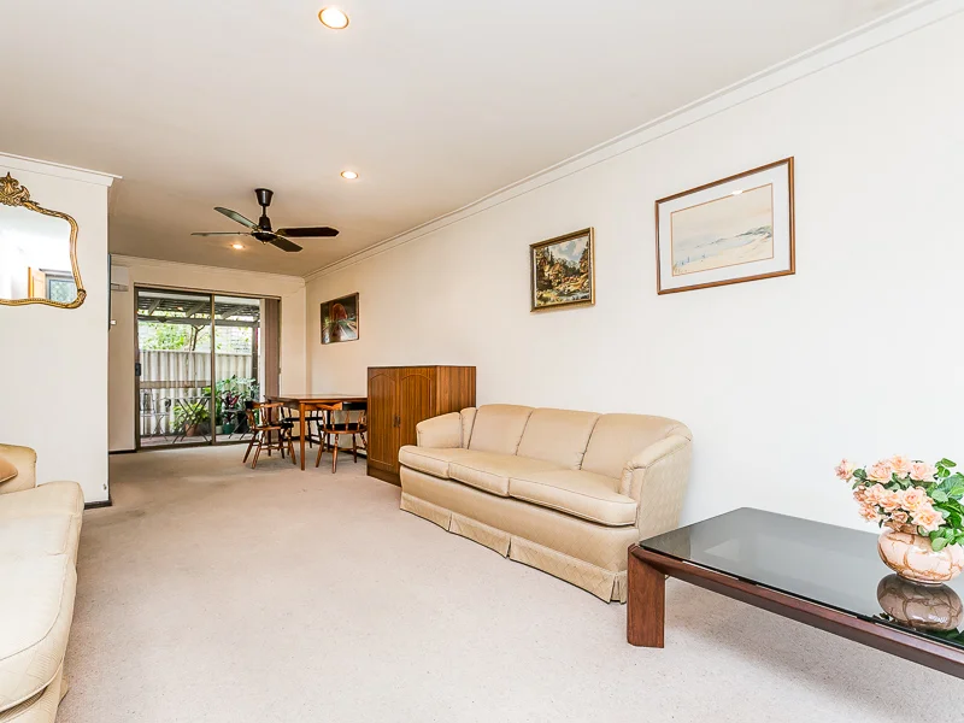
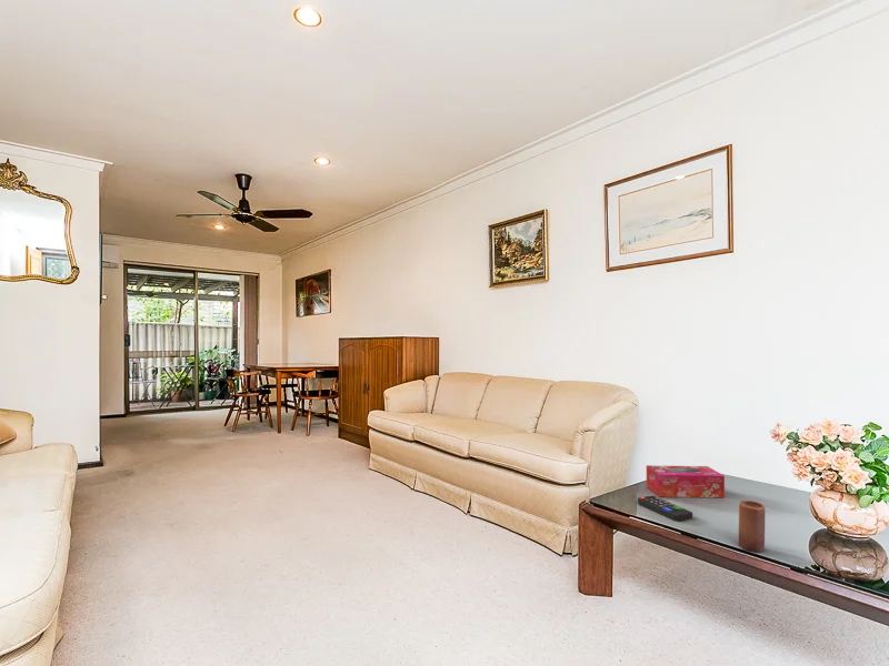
+ candle (751, 525)
+ remote control (663, 506)
+ tissue box (683, 481)
